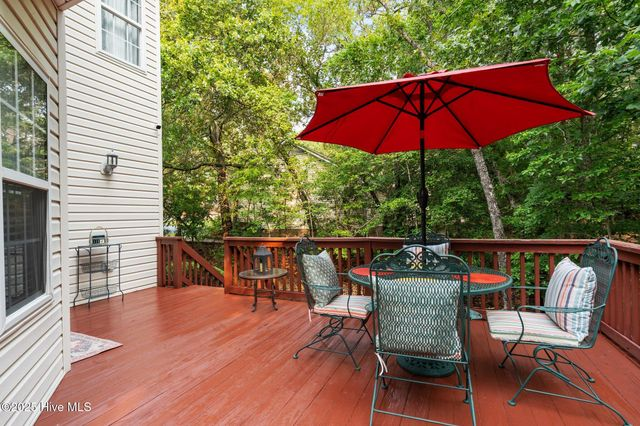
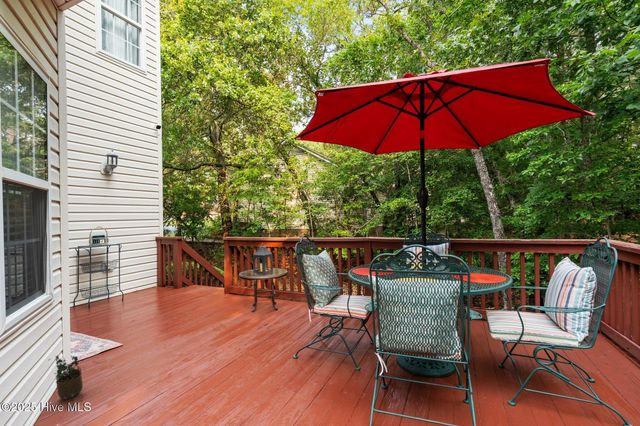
+ potted plant (66, 373)
